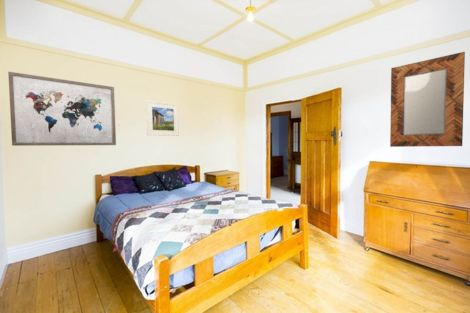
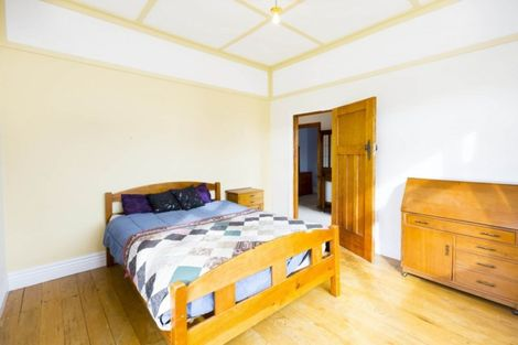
- wall art (68, 113)
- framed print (163, 119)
- home mirror (424, 104)
